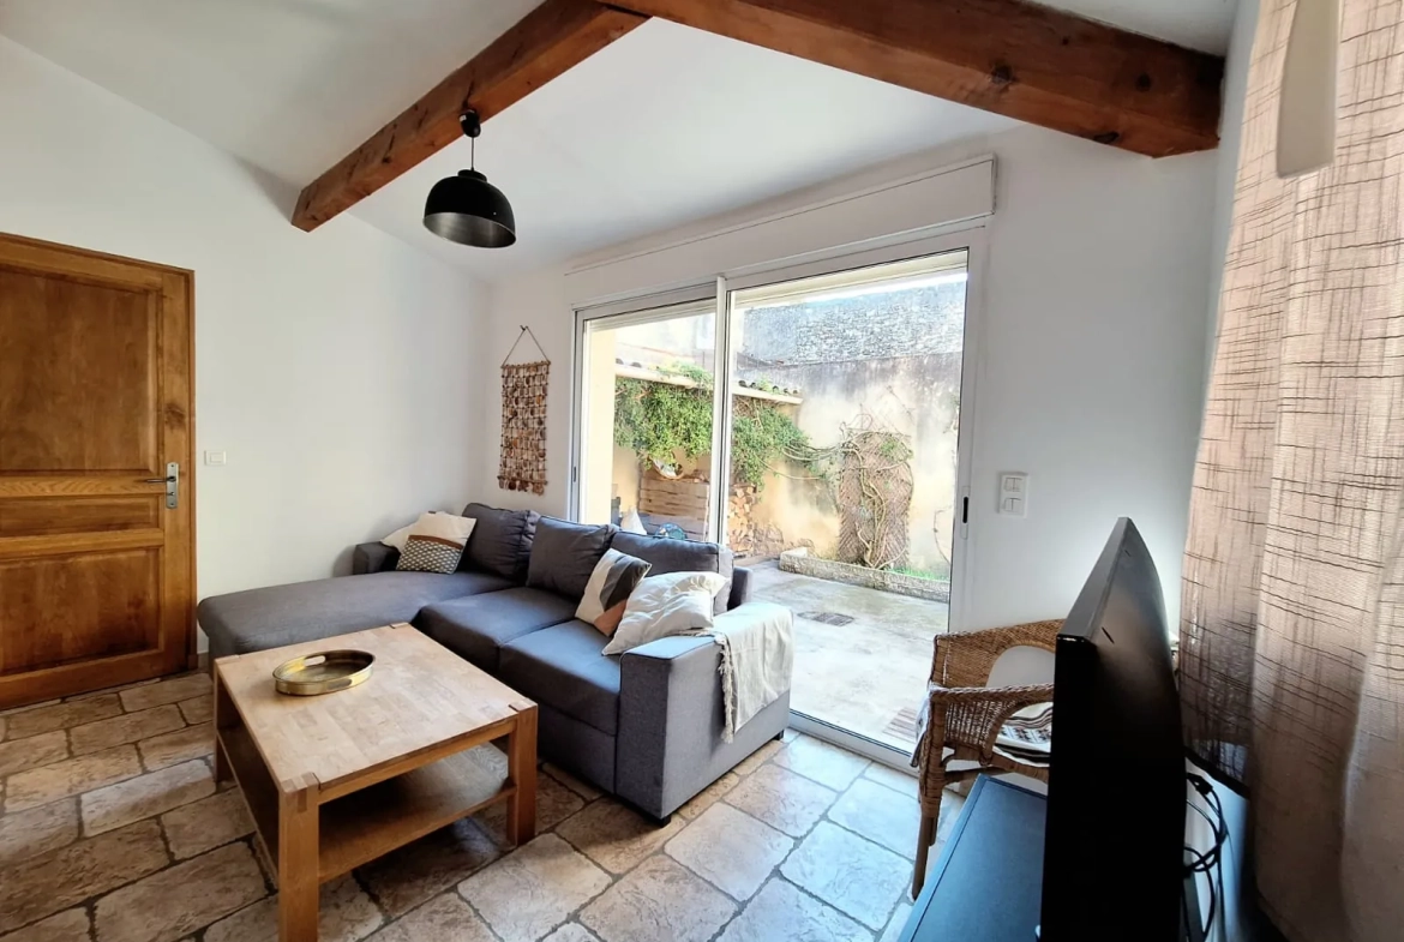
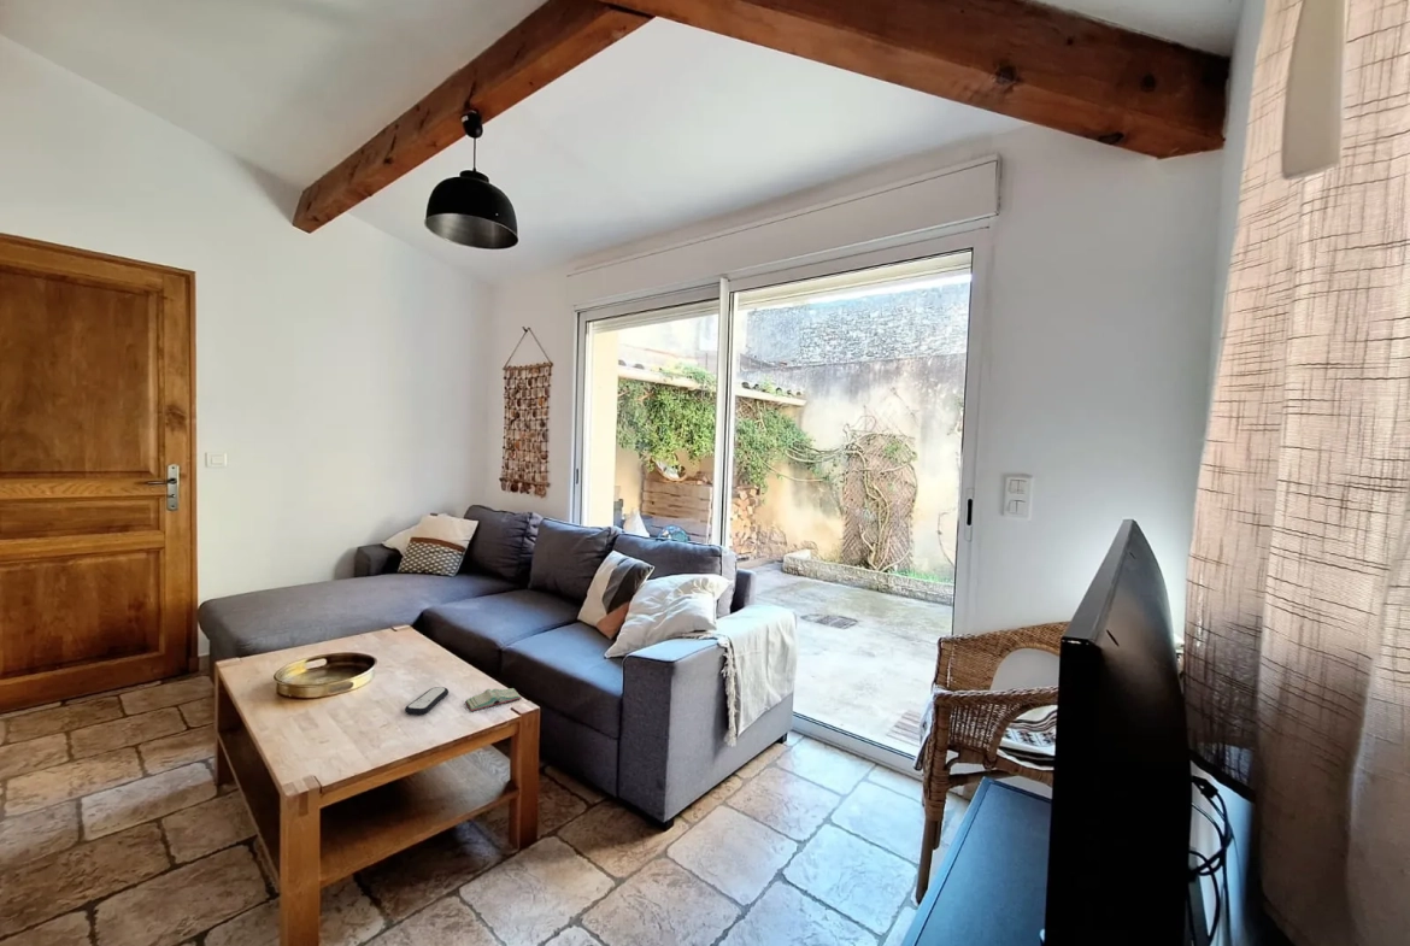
+ book (493, 695)
+ remote control (428, 699)
